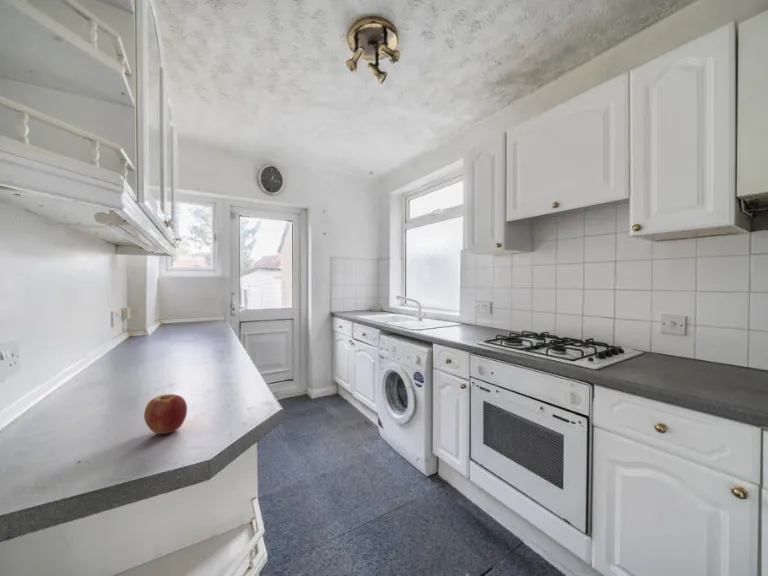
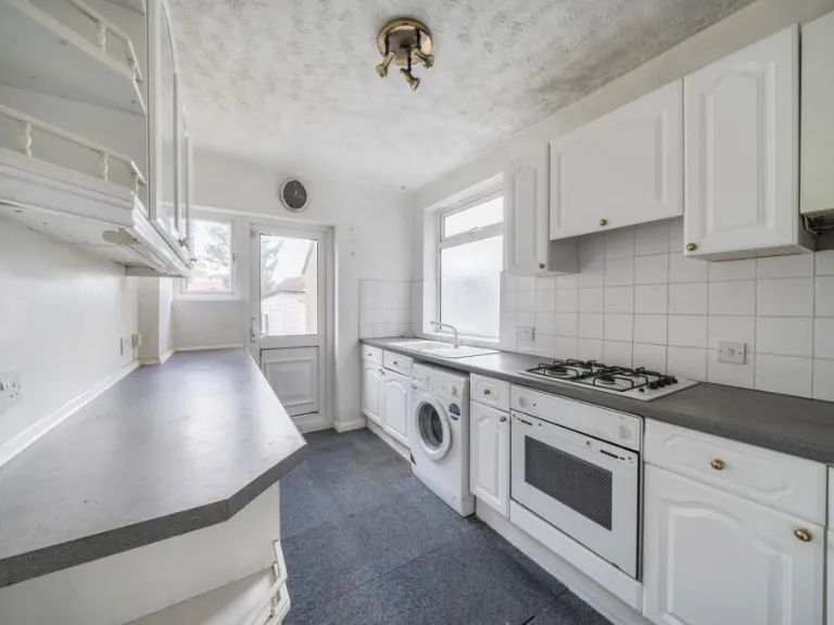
- apple (166, 413)
